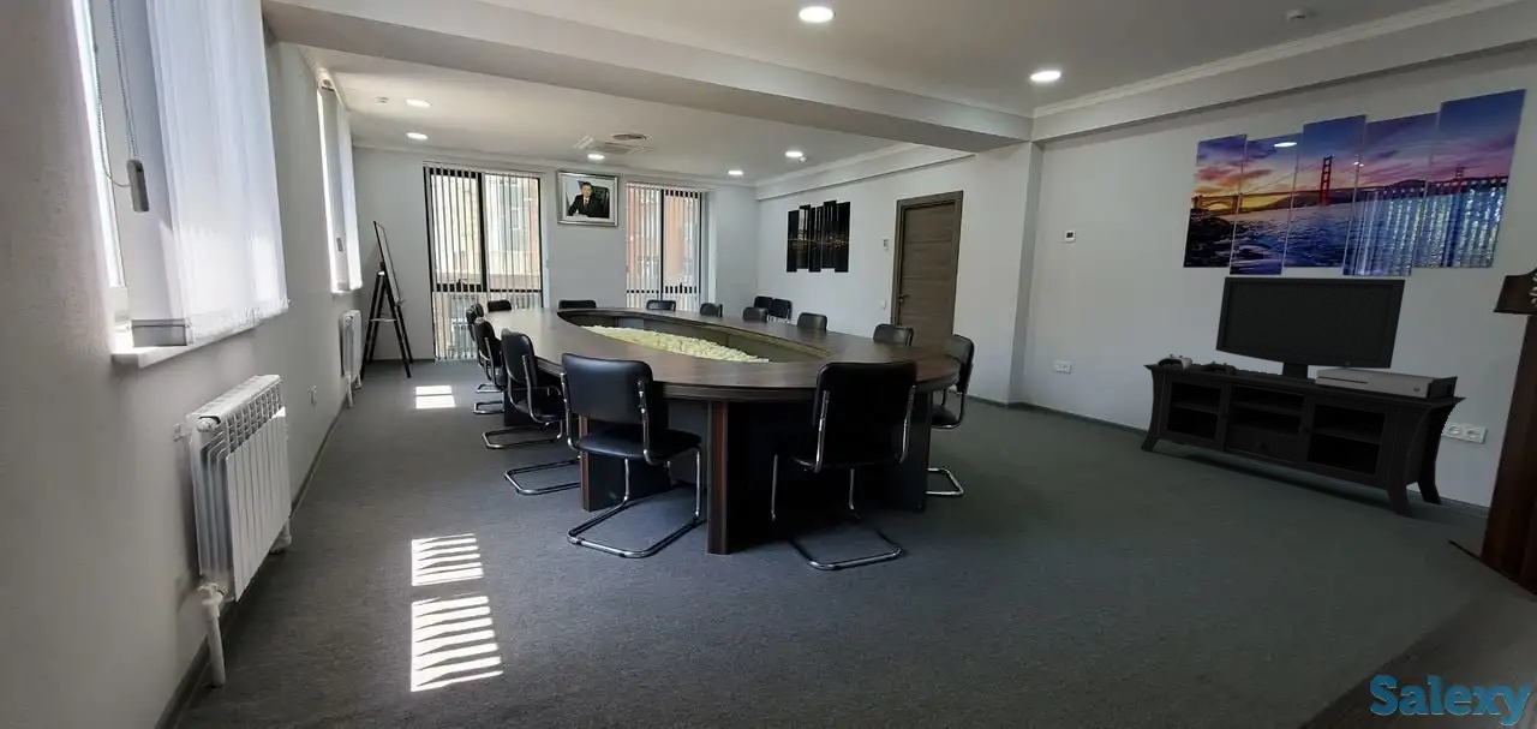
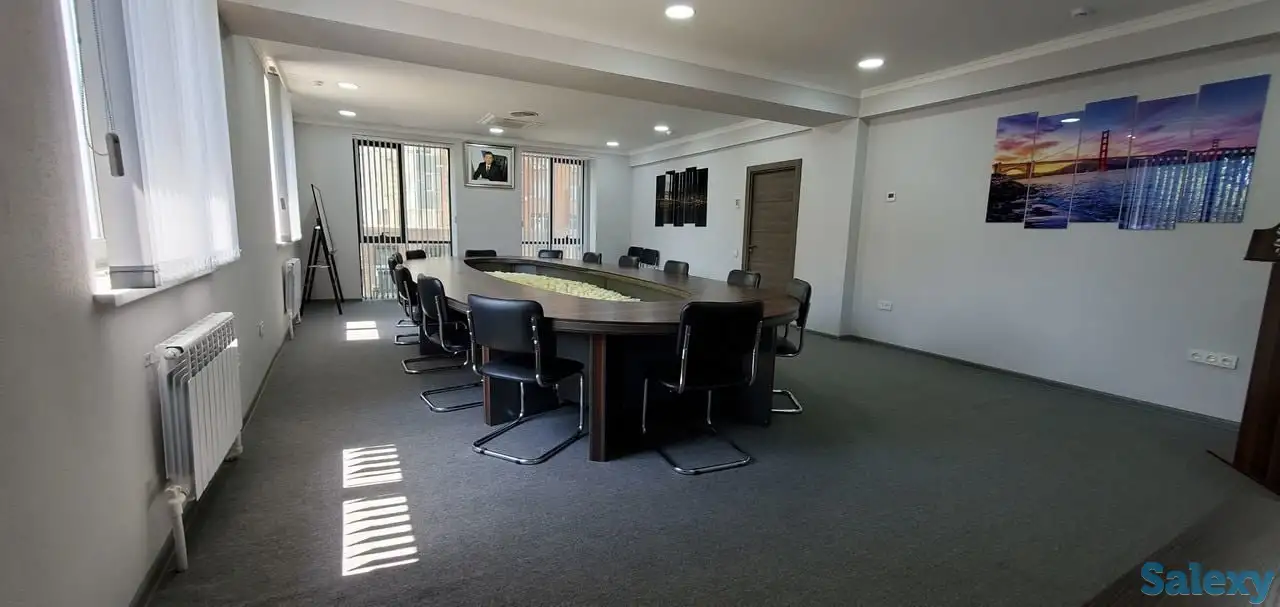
- media console (1284, 377)
